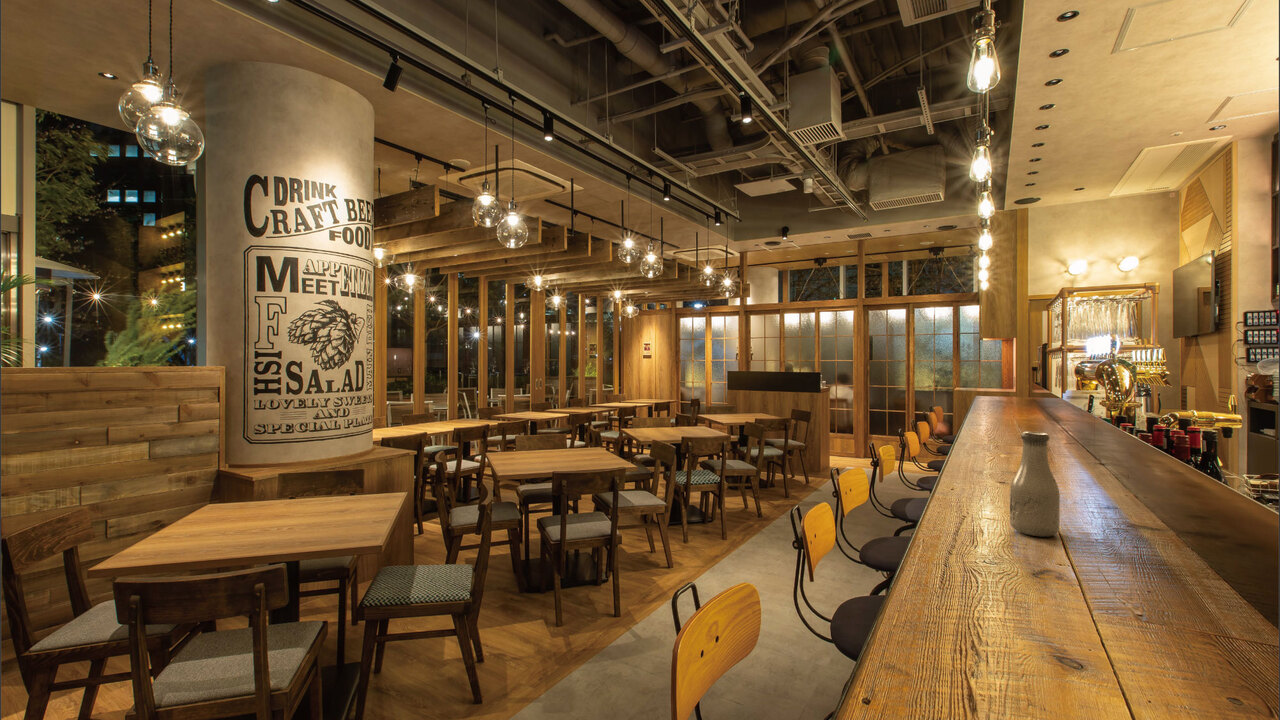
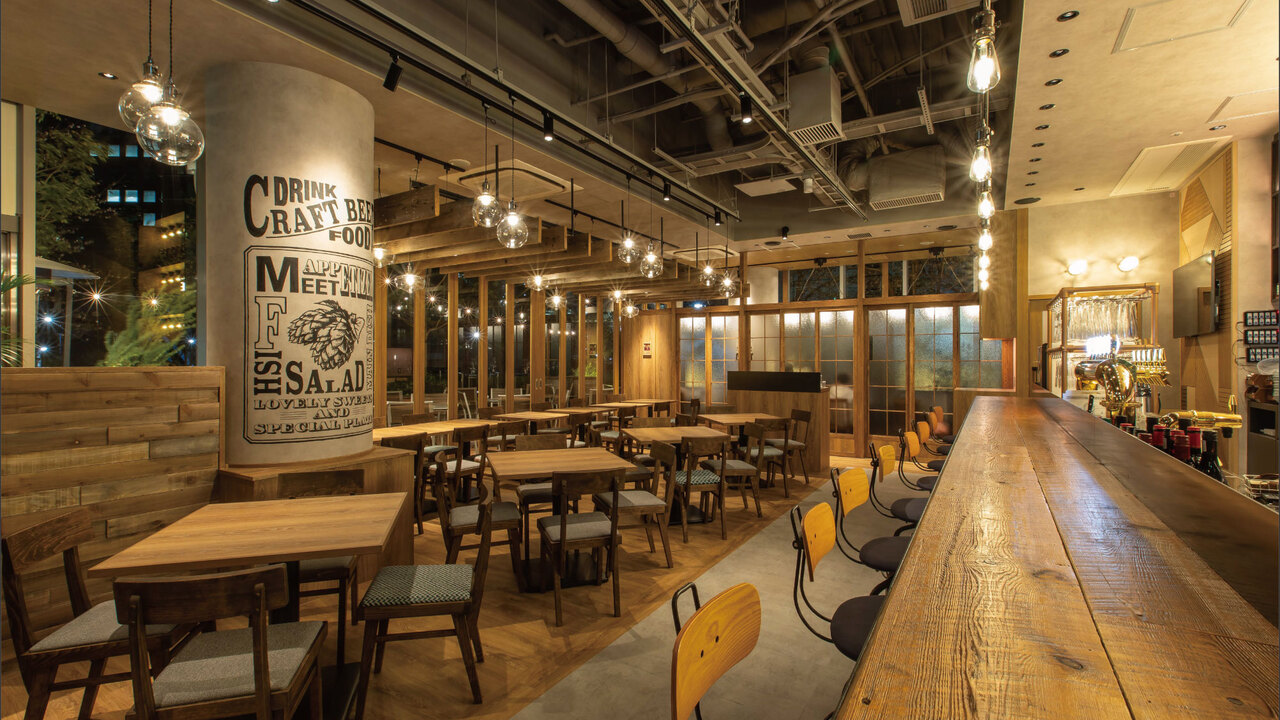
- bottle (1034, 482)
